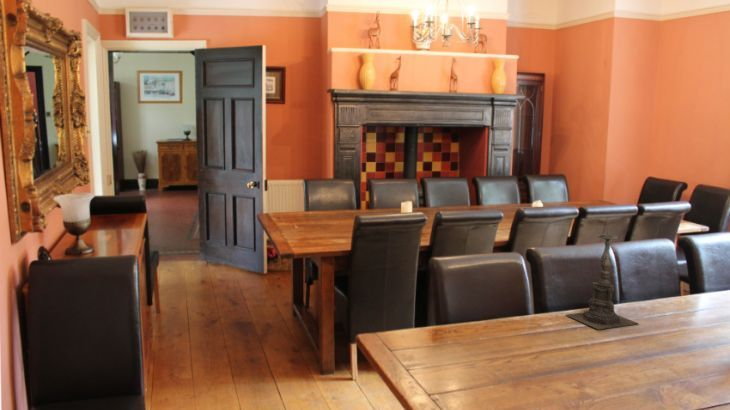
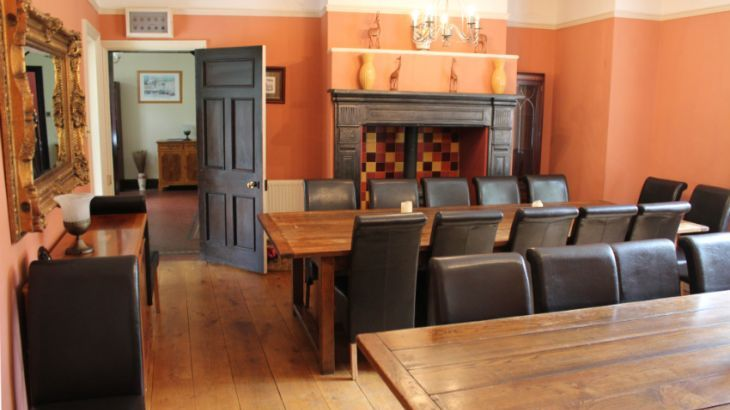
- candle holder (604, 270)
